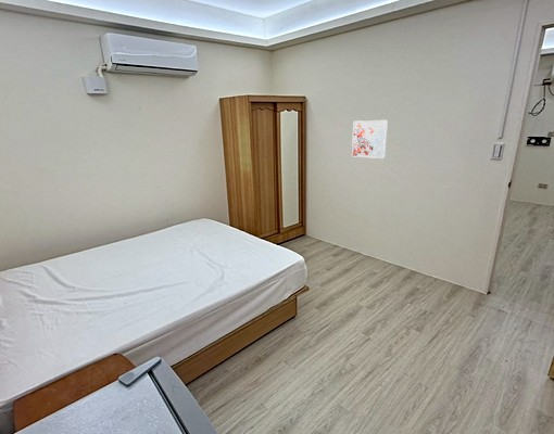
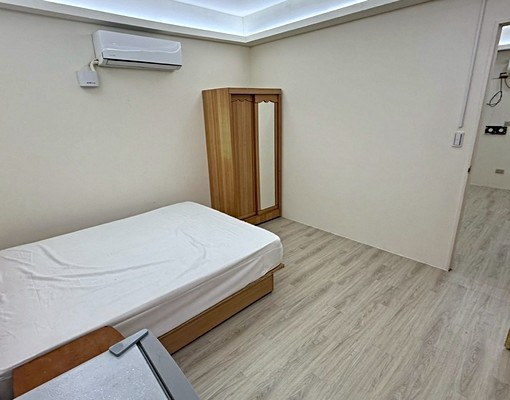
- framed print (368, 139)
